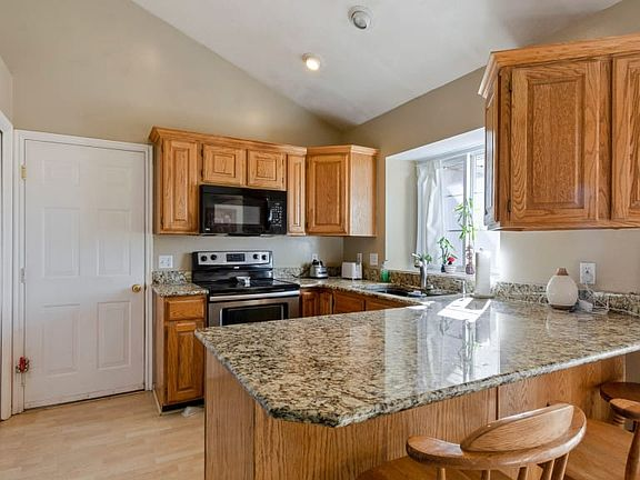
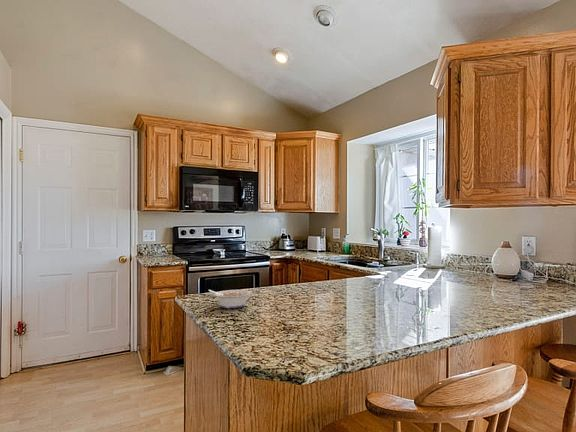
+ legume (231, 298)
